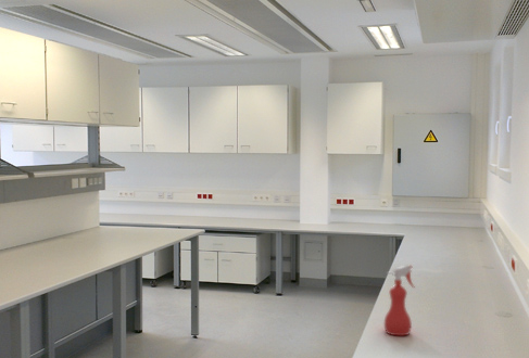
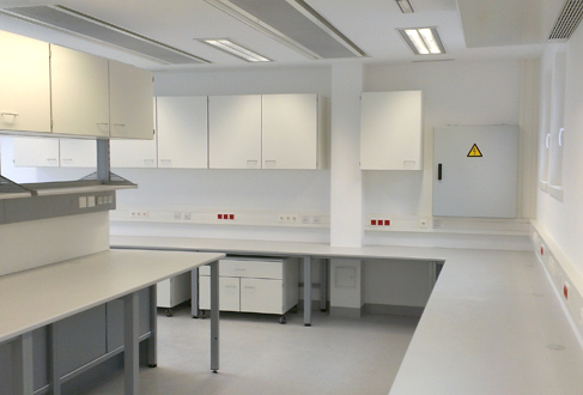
- spray bottle (400, 298)
